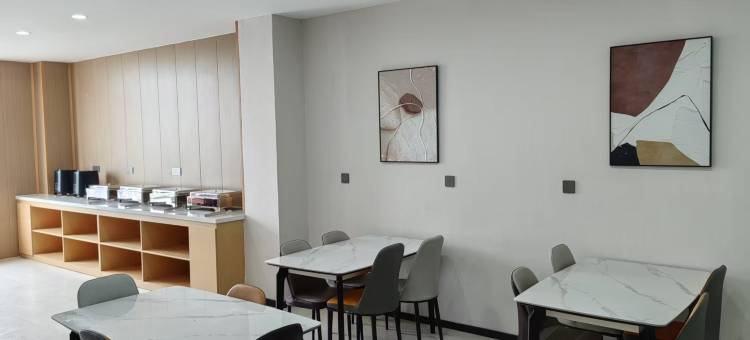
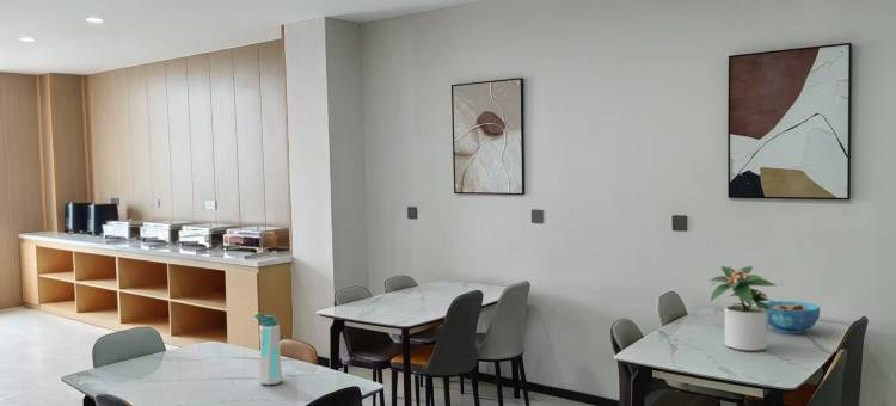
+ potted plant (742, 307)
+ water bottle (268, 347)
+ bowl (790, 315)
